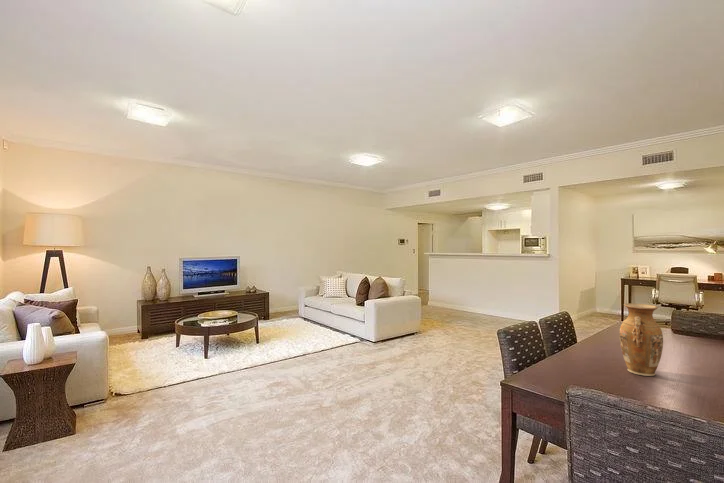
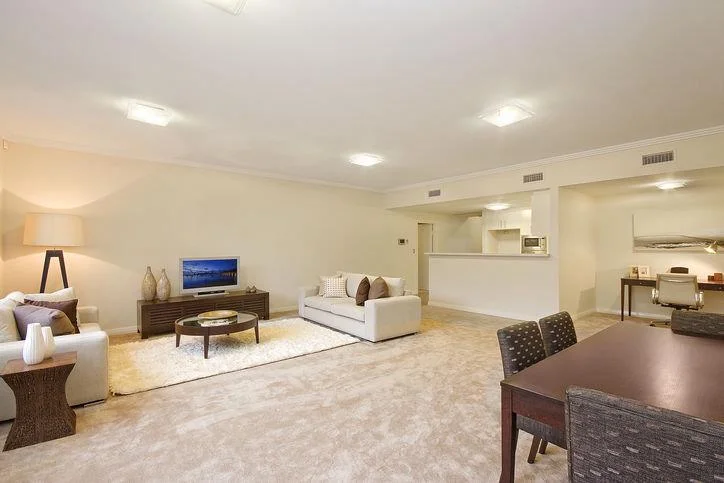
- vase (640, 338)
